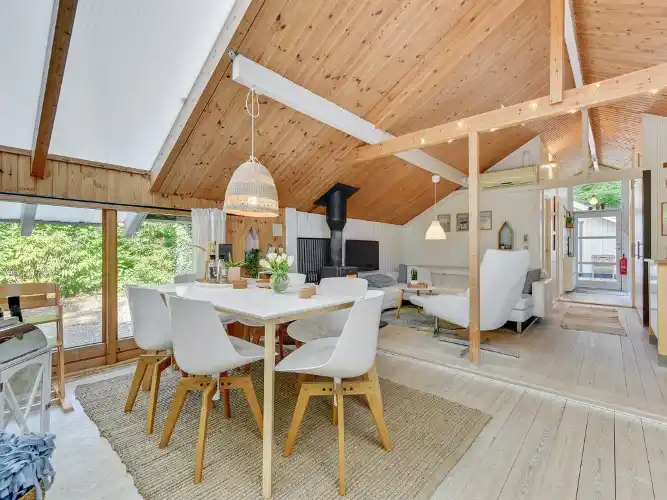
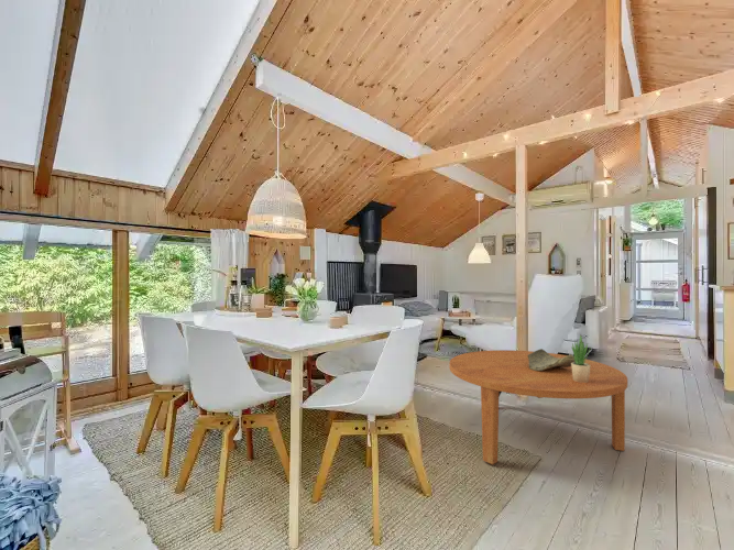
+ coffee table (530, 395)
+ potted plant (579, 356)
+ decorative bowl (547, 360)
